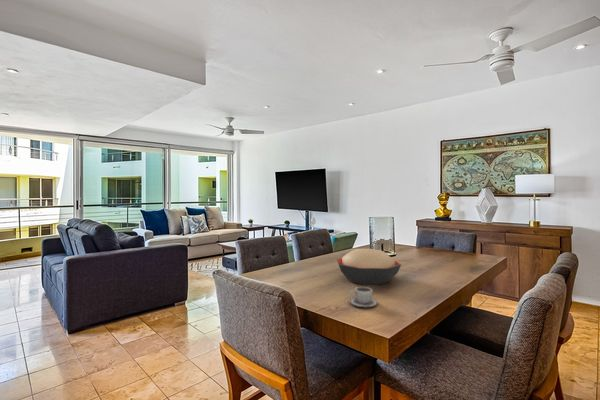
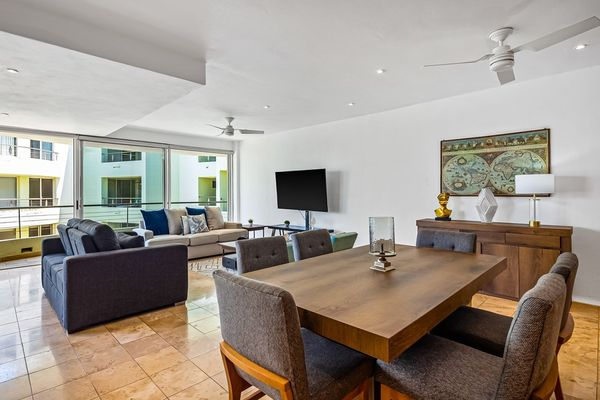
- decorative bowl (367, 263)
- cup (363, 296)
